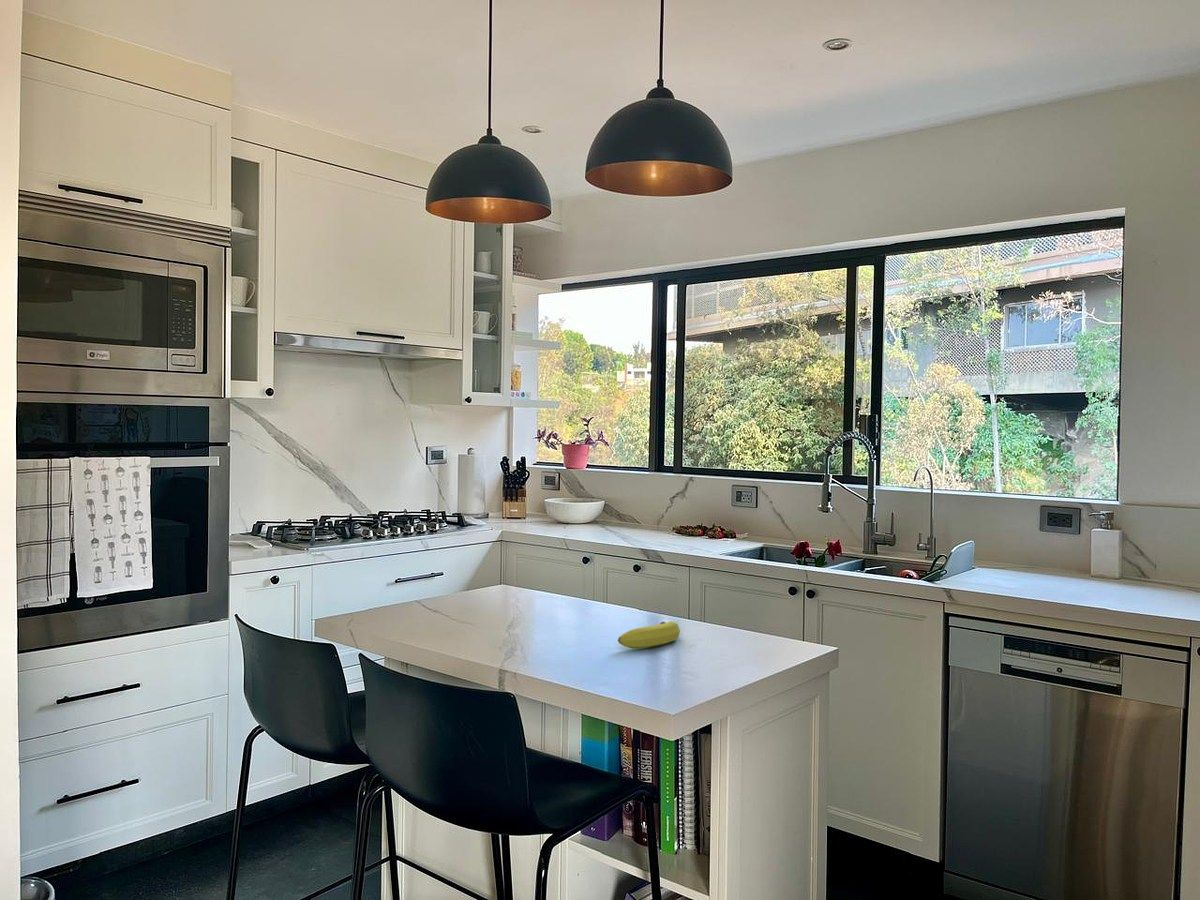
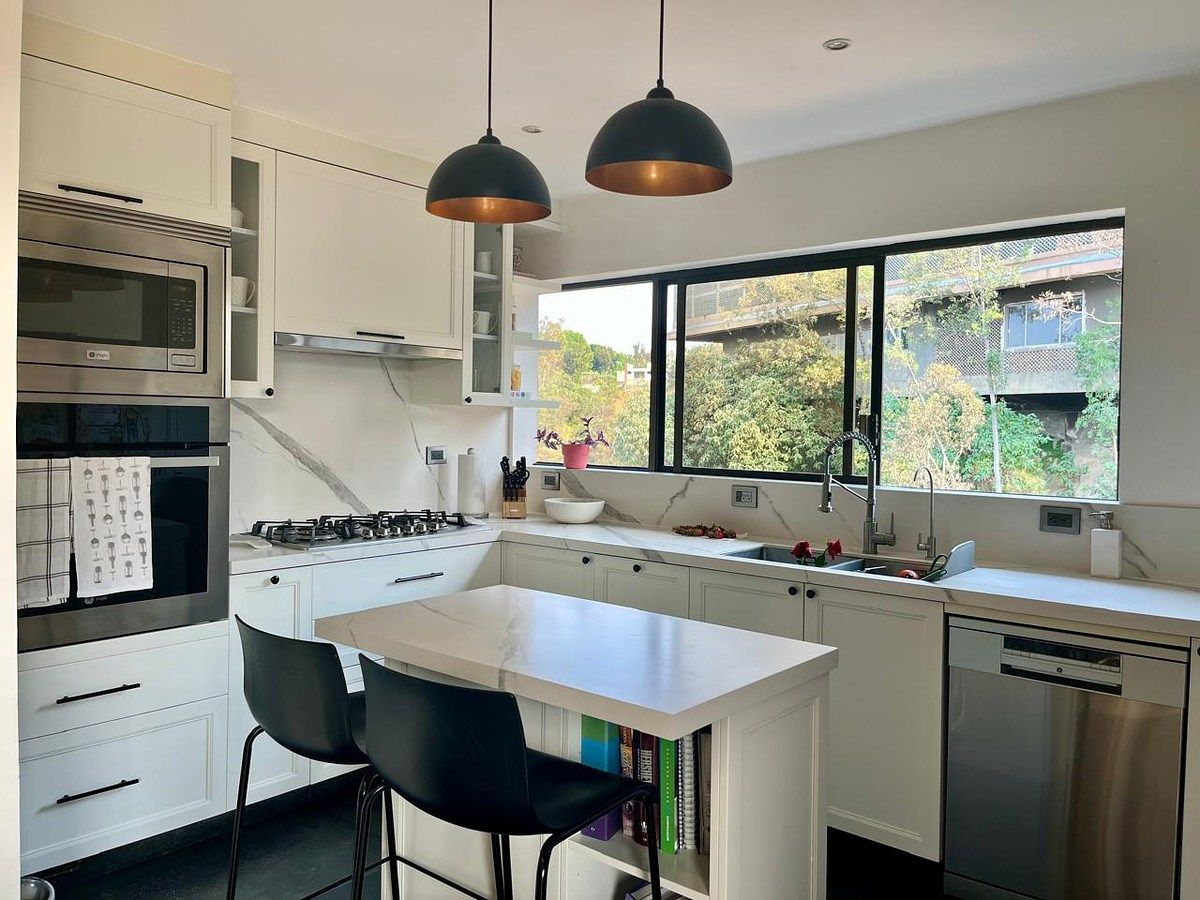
- fruit (648, 632)
